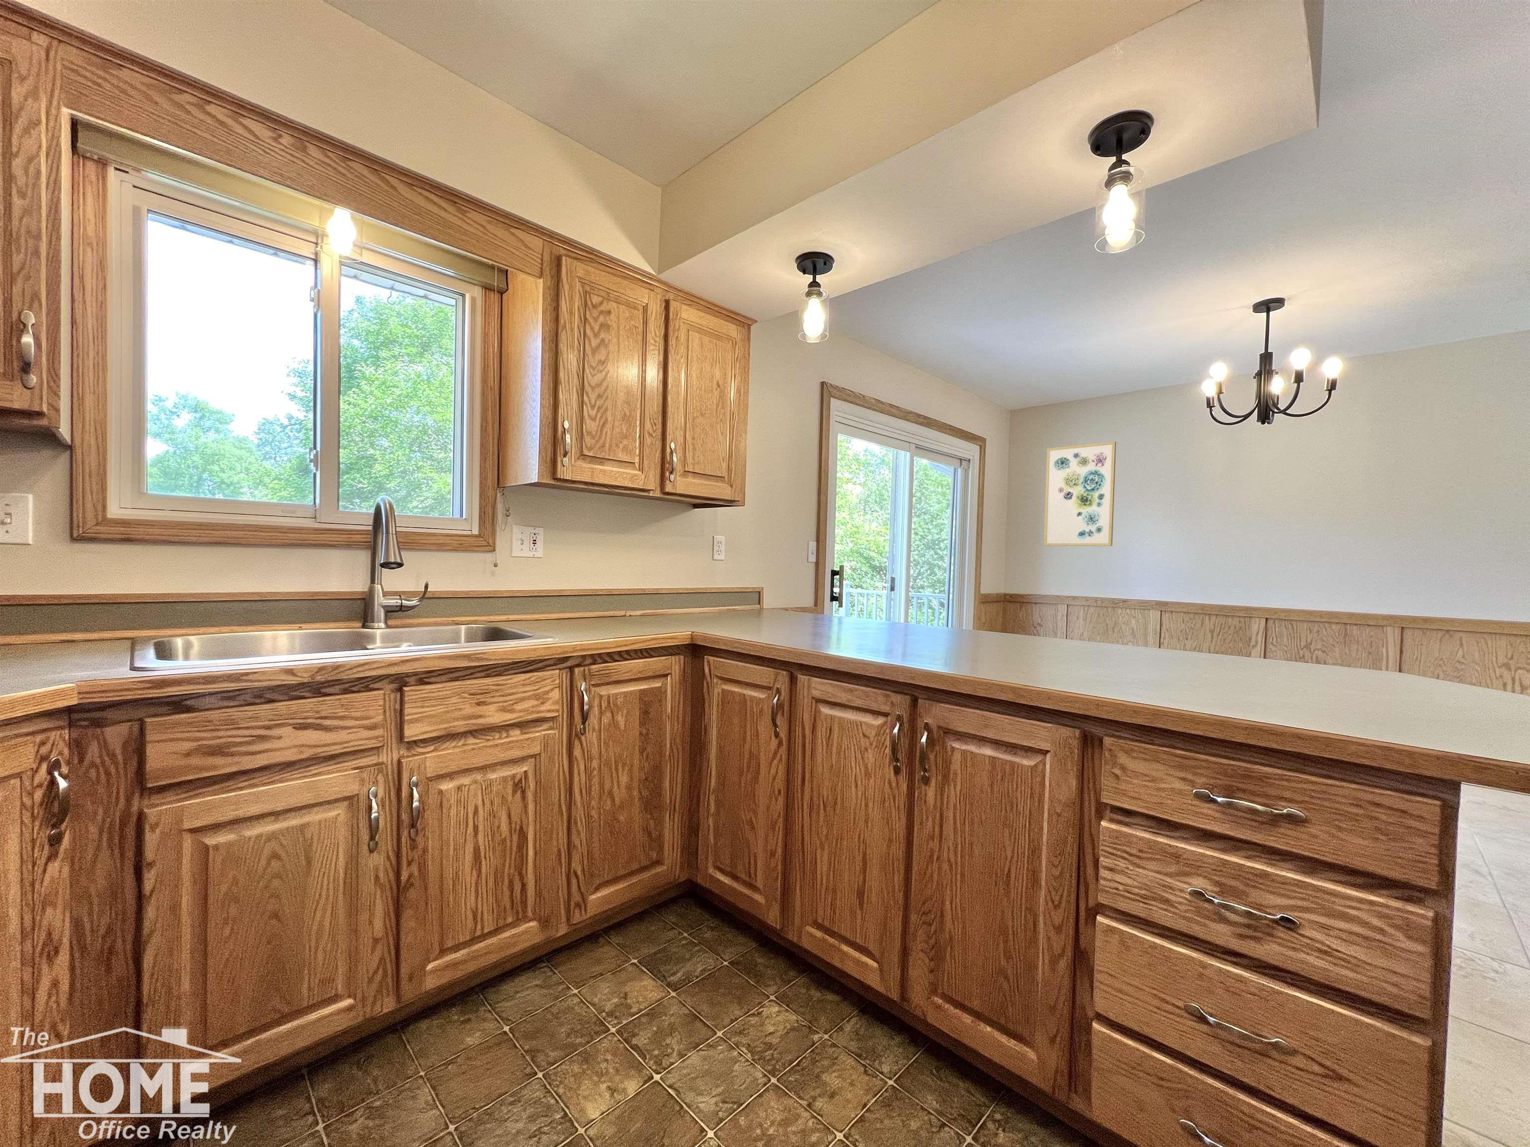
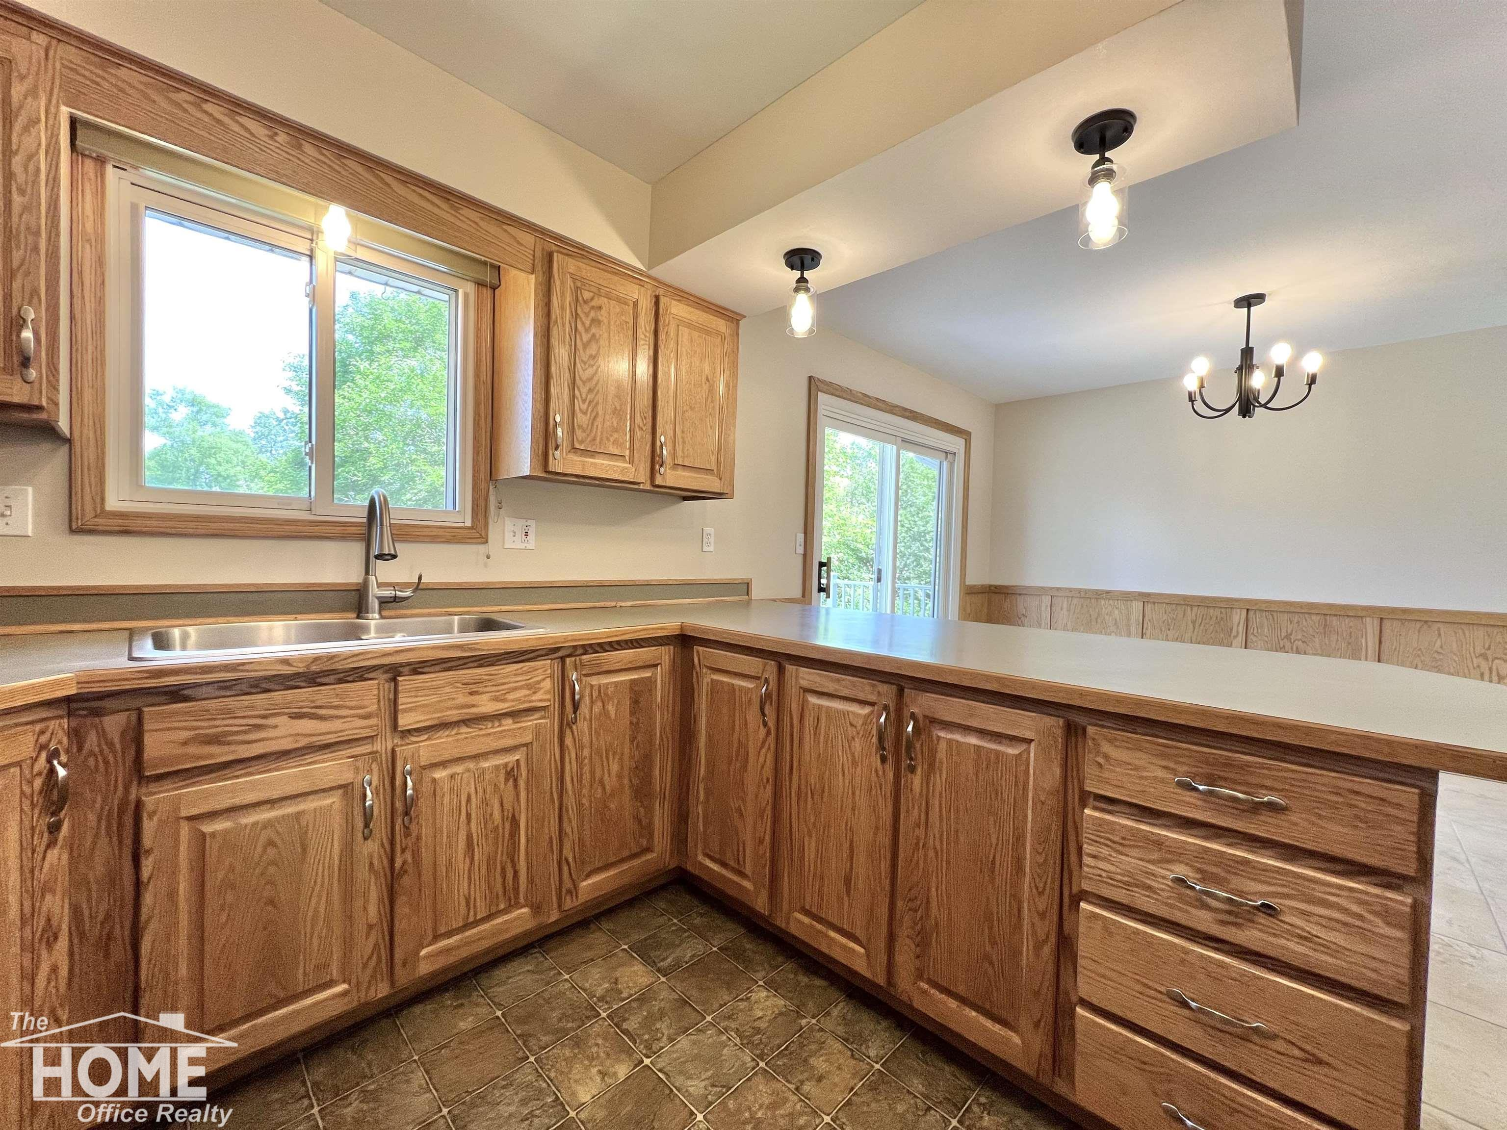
- wall art (1078, 495)
